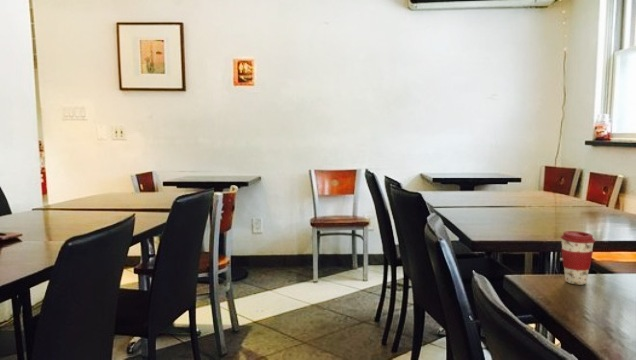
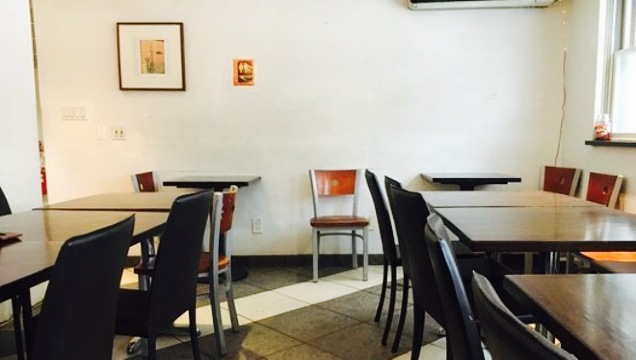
- coffee cup (576, 257)
